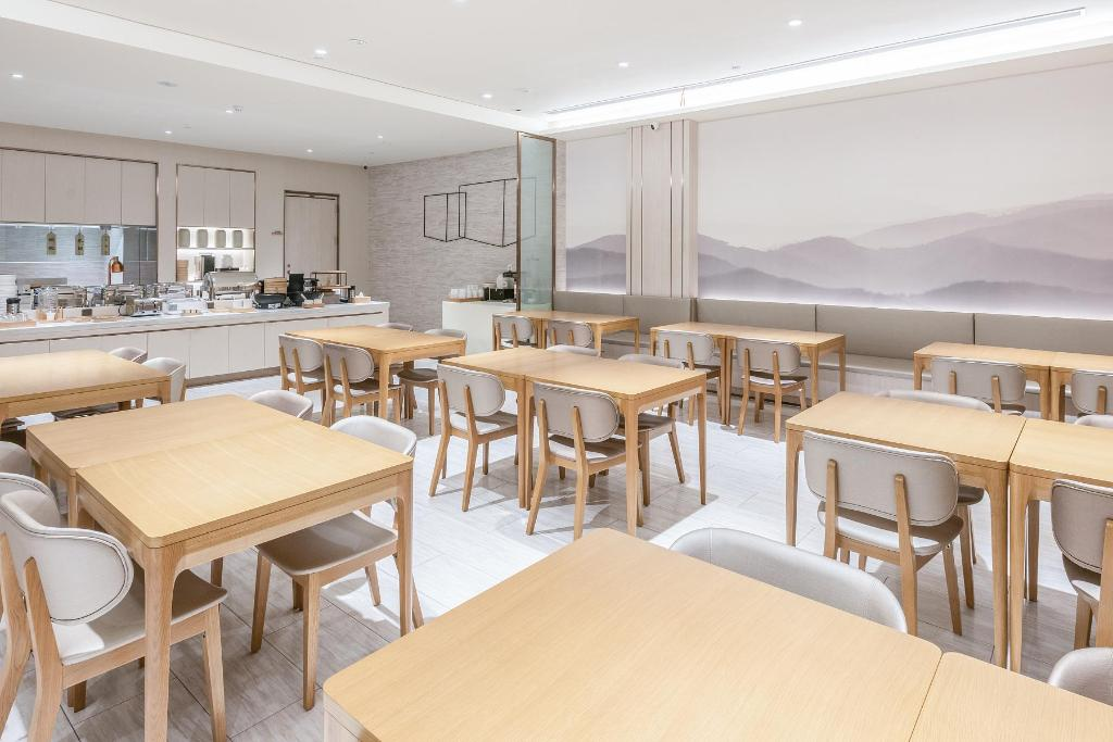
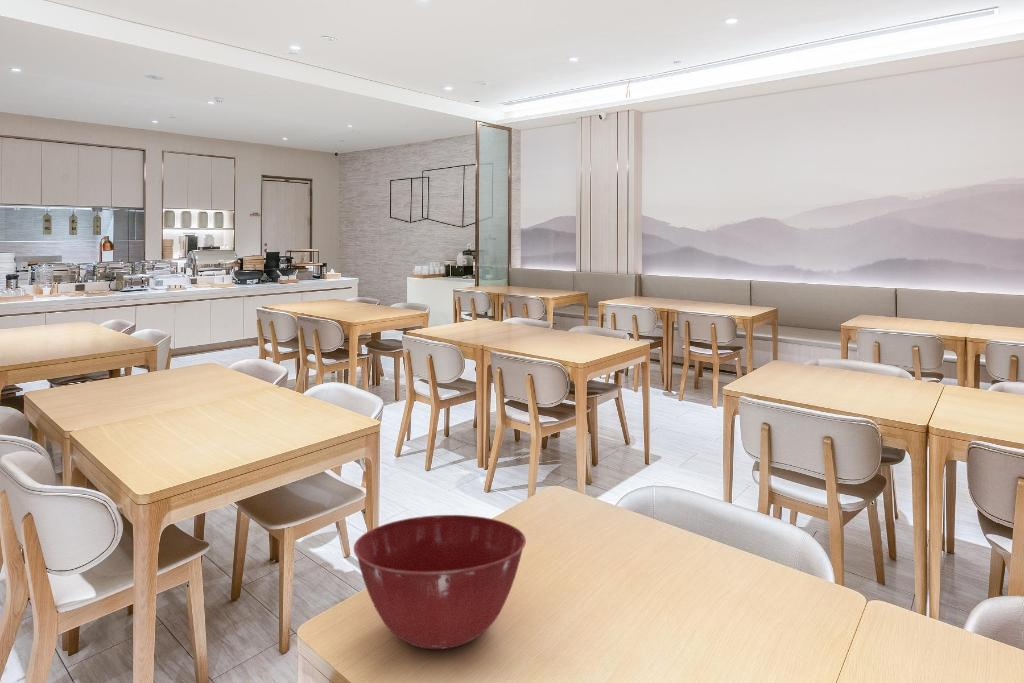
+ mixing bowl (441, 583)
